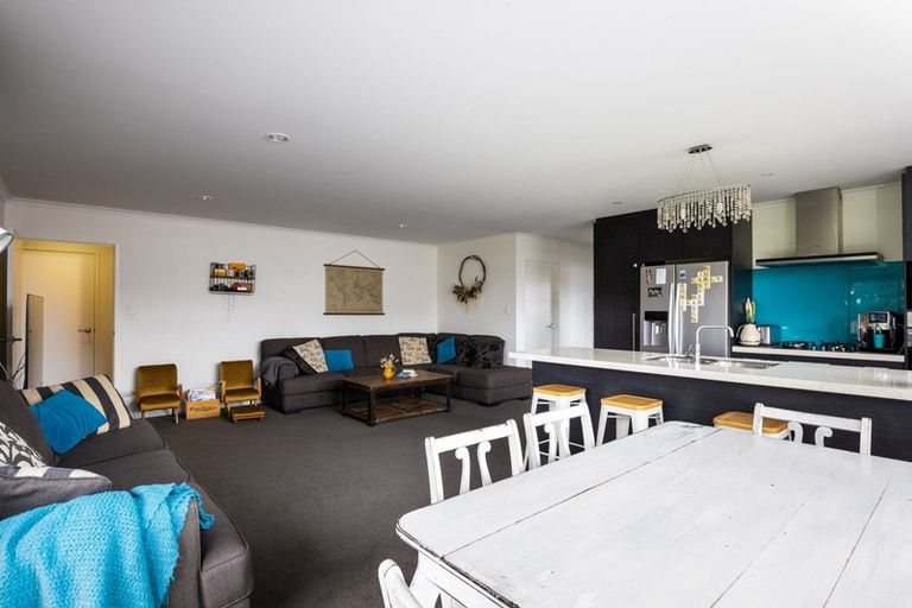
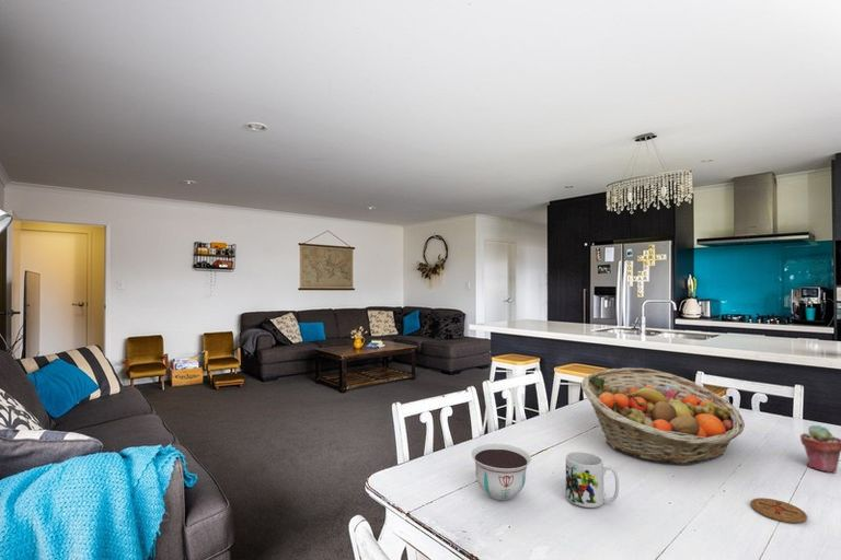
+ potted succulent (821, 446)
+ coaster (777, 510)
+ bowl (500, 475)
+ mug (591, 480)
+ fruit basket (658, 411)
